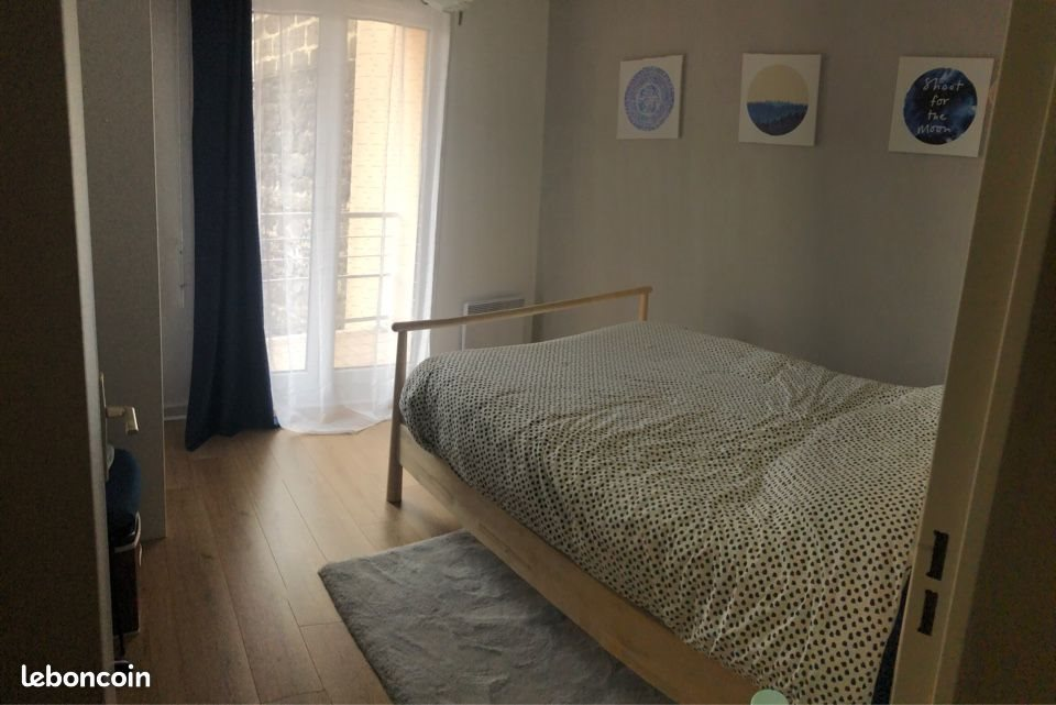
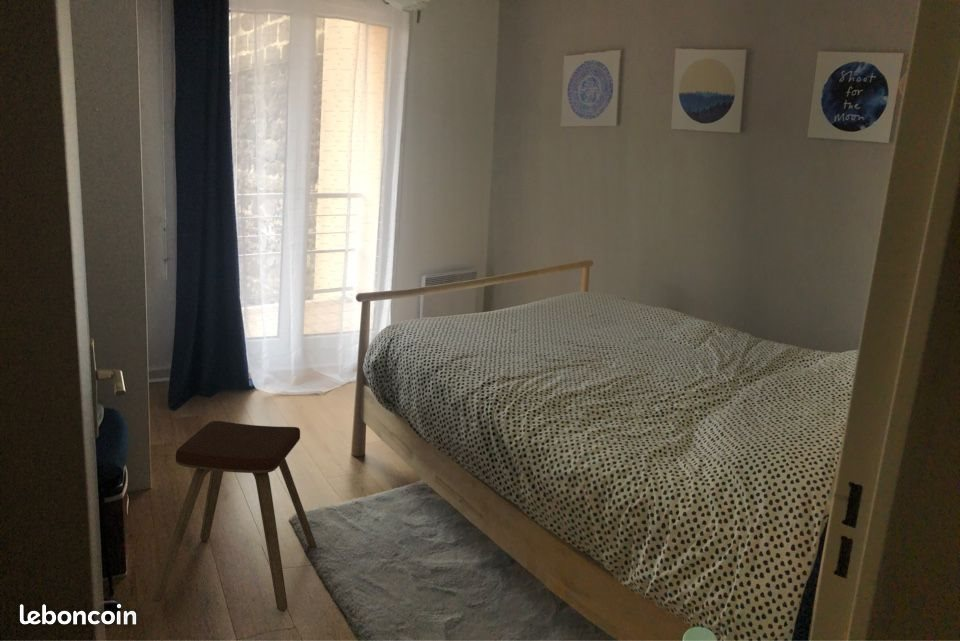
+ music stool (259, 503)
